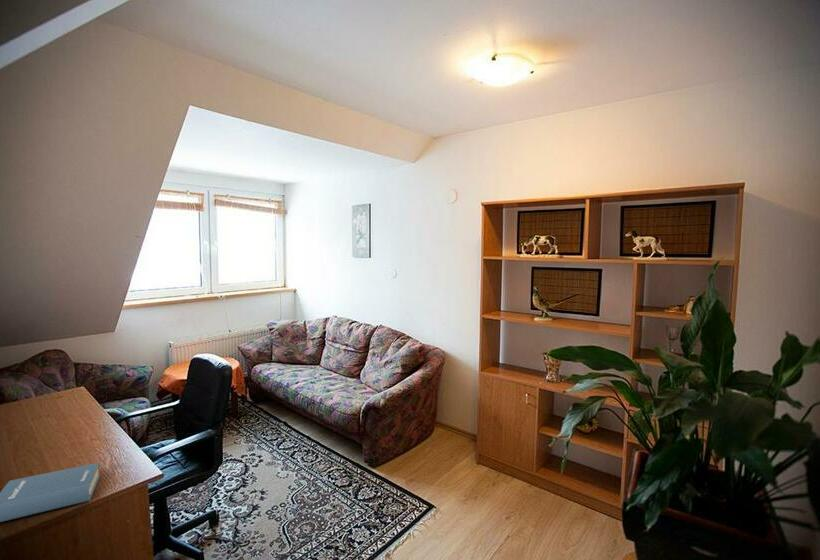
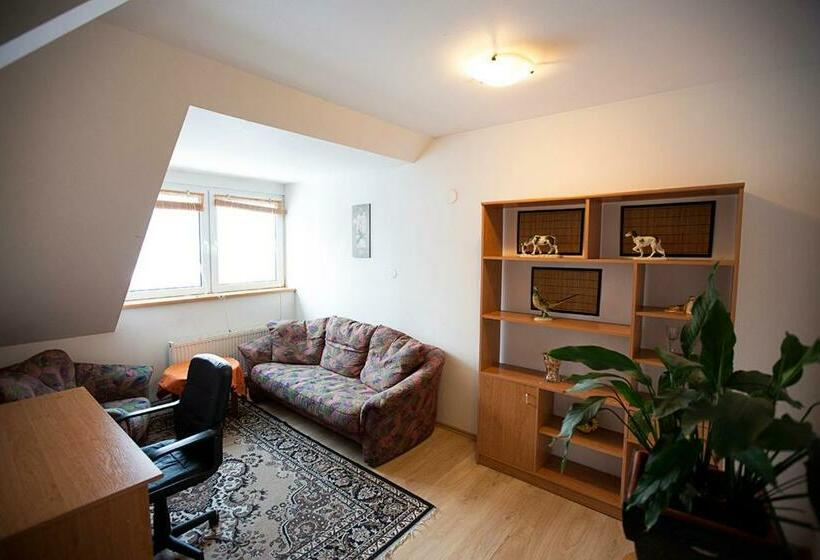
- hardback book (48, 491)
